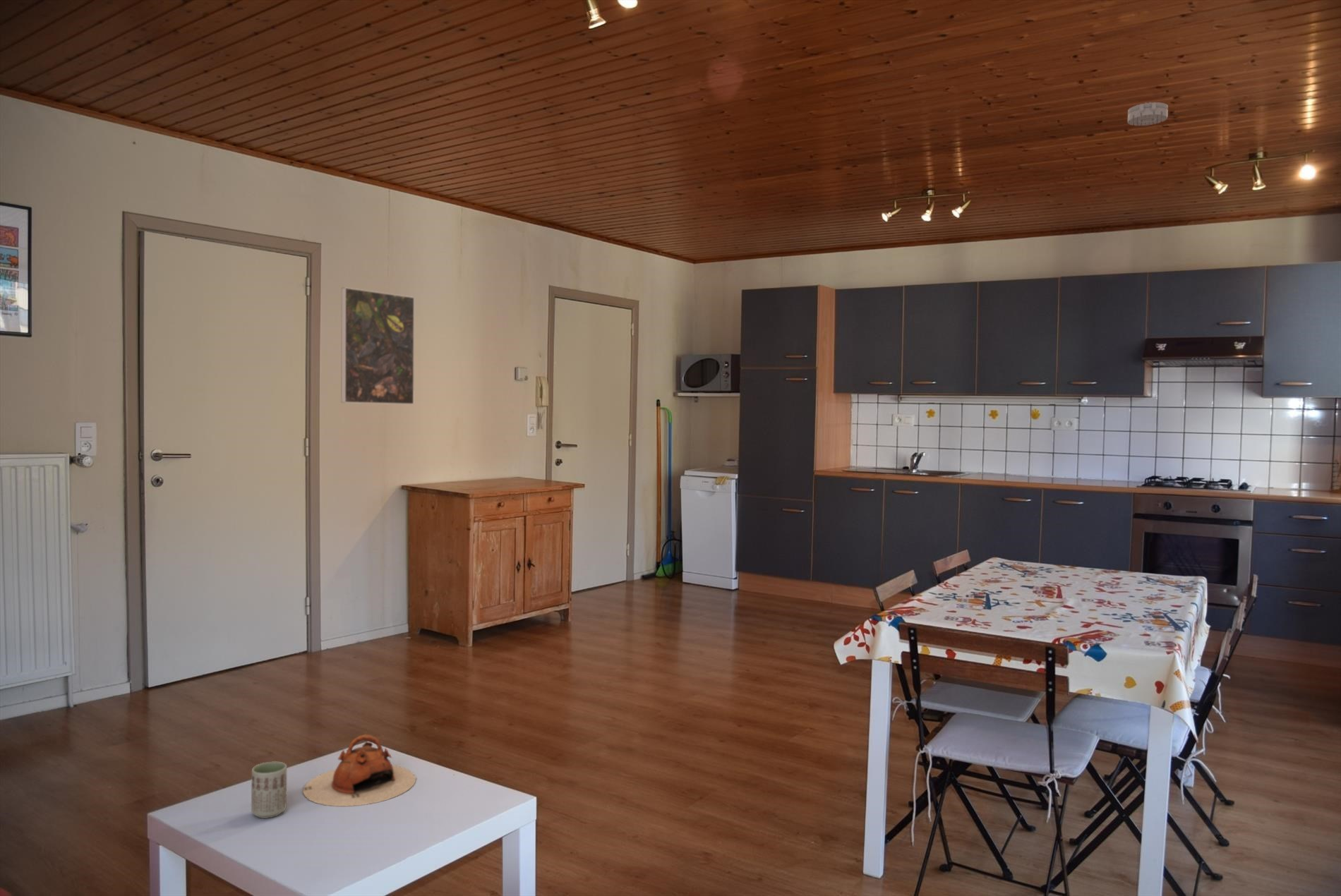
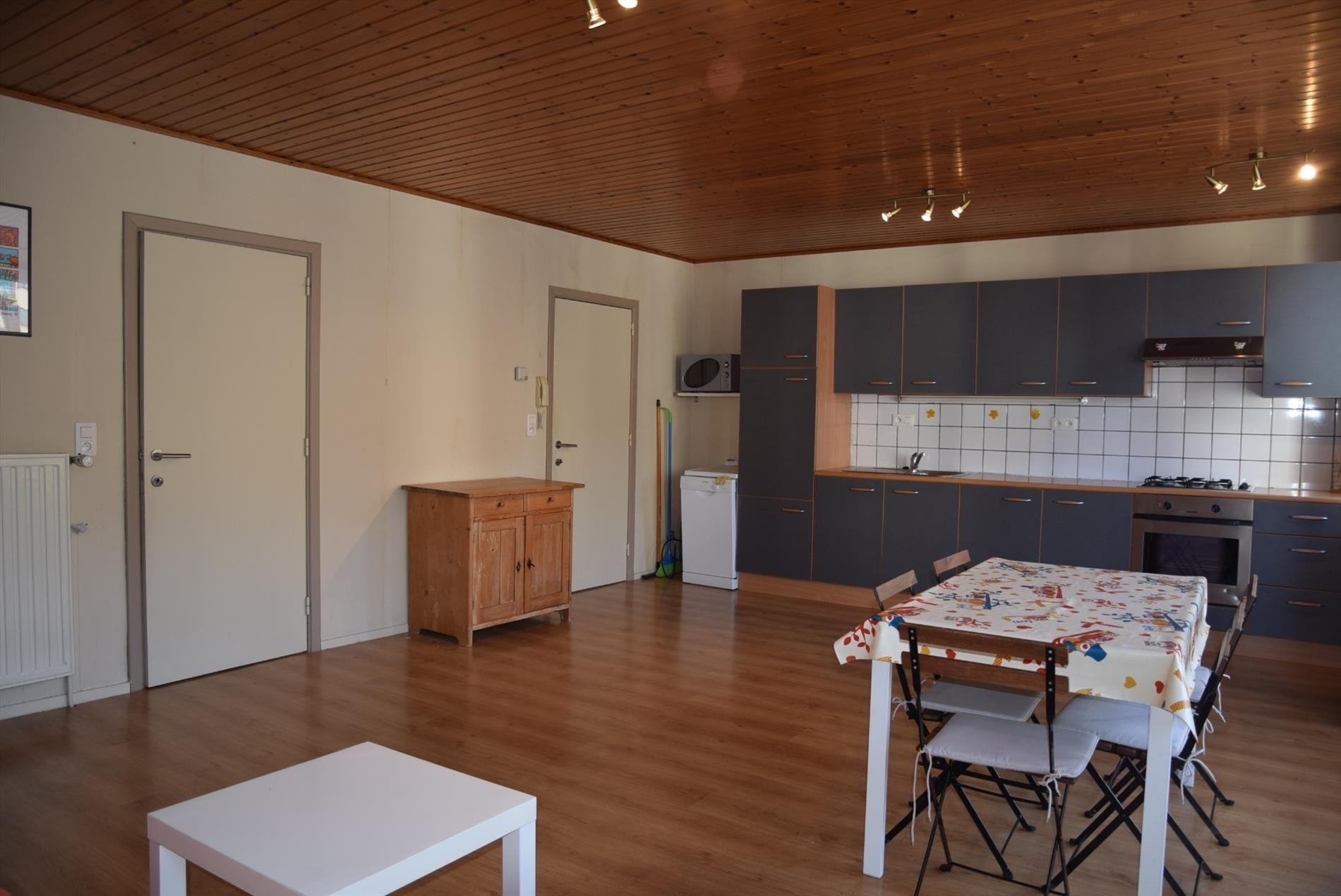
- smoke detector (1147, 113)
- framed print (379, 348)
- teapot (360, 761)
- cup (269, 789)
